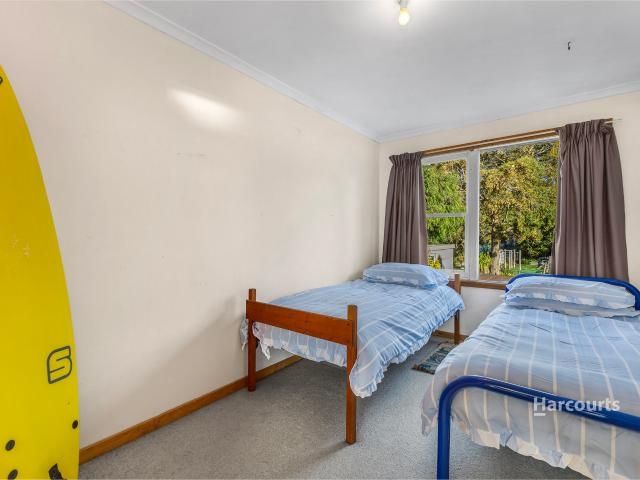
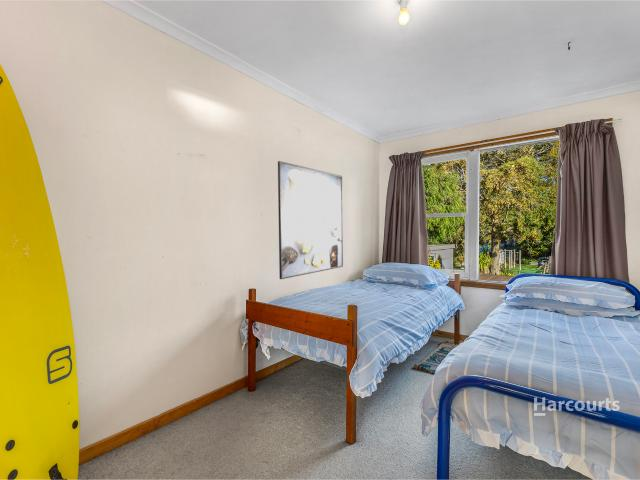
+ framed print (314, 221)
